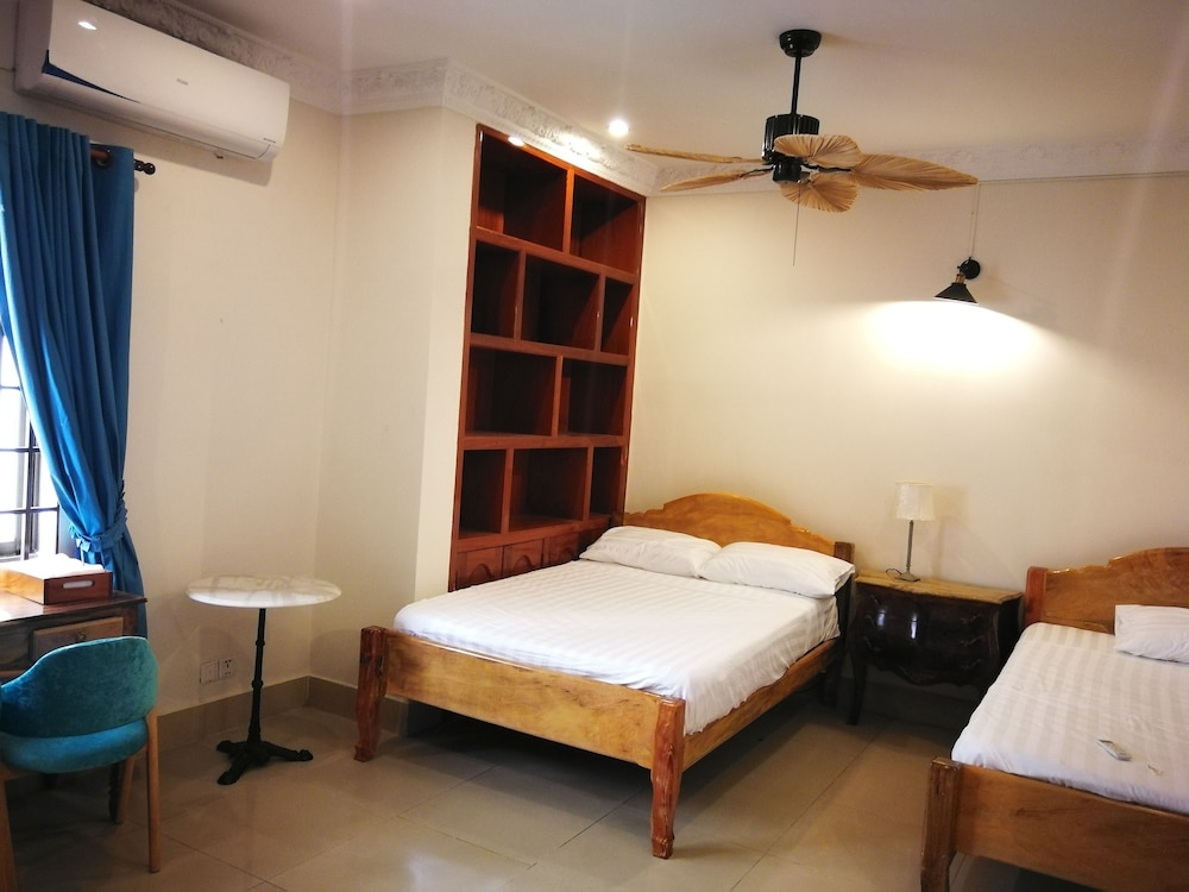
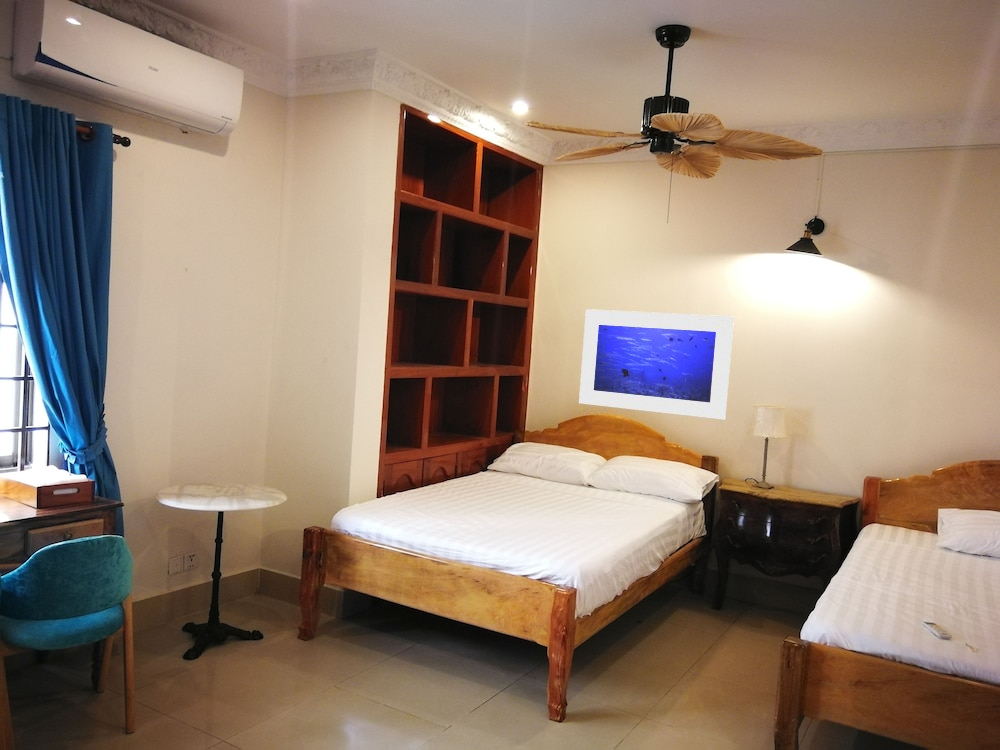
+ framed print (652, 362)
